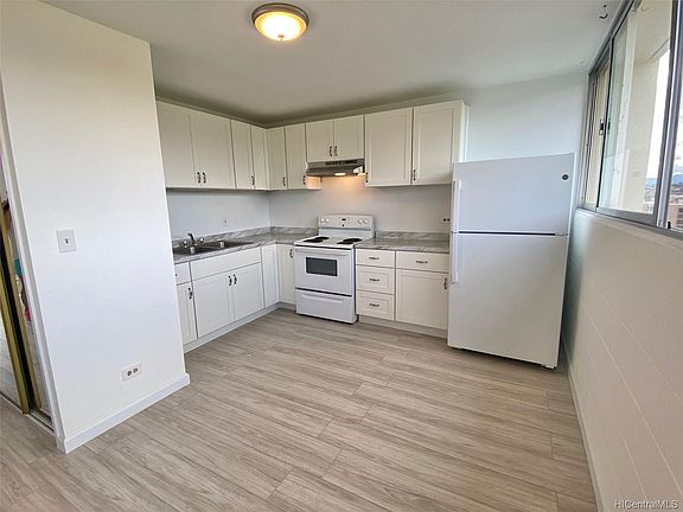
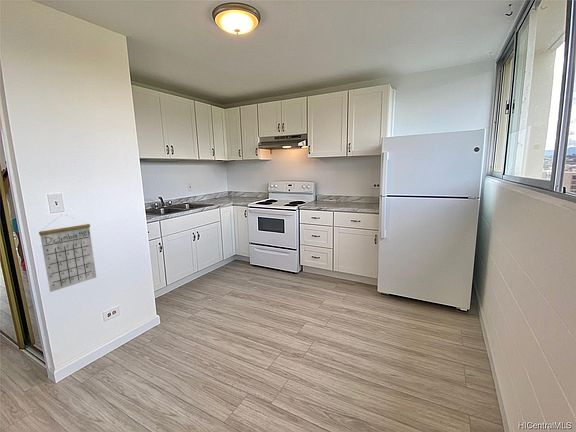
+ calendar (69, 249)
